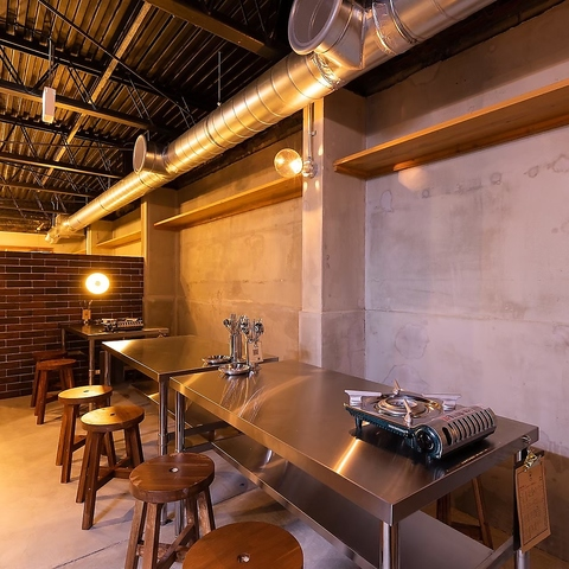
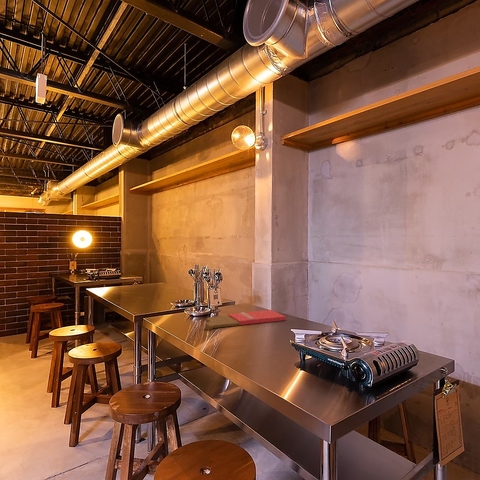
+ cutting board (241, 318)
